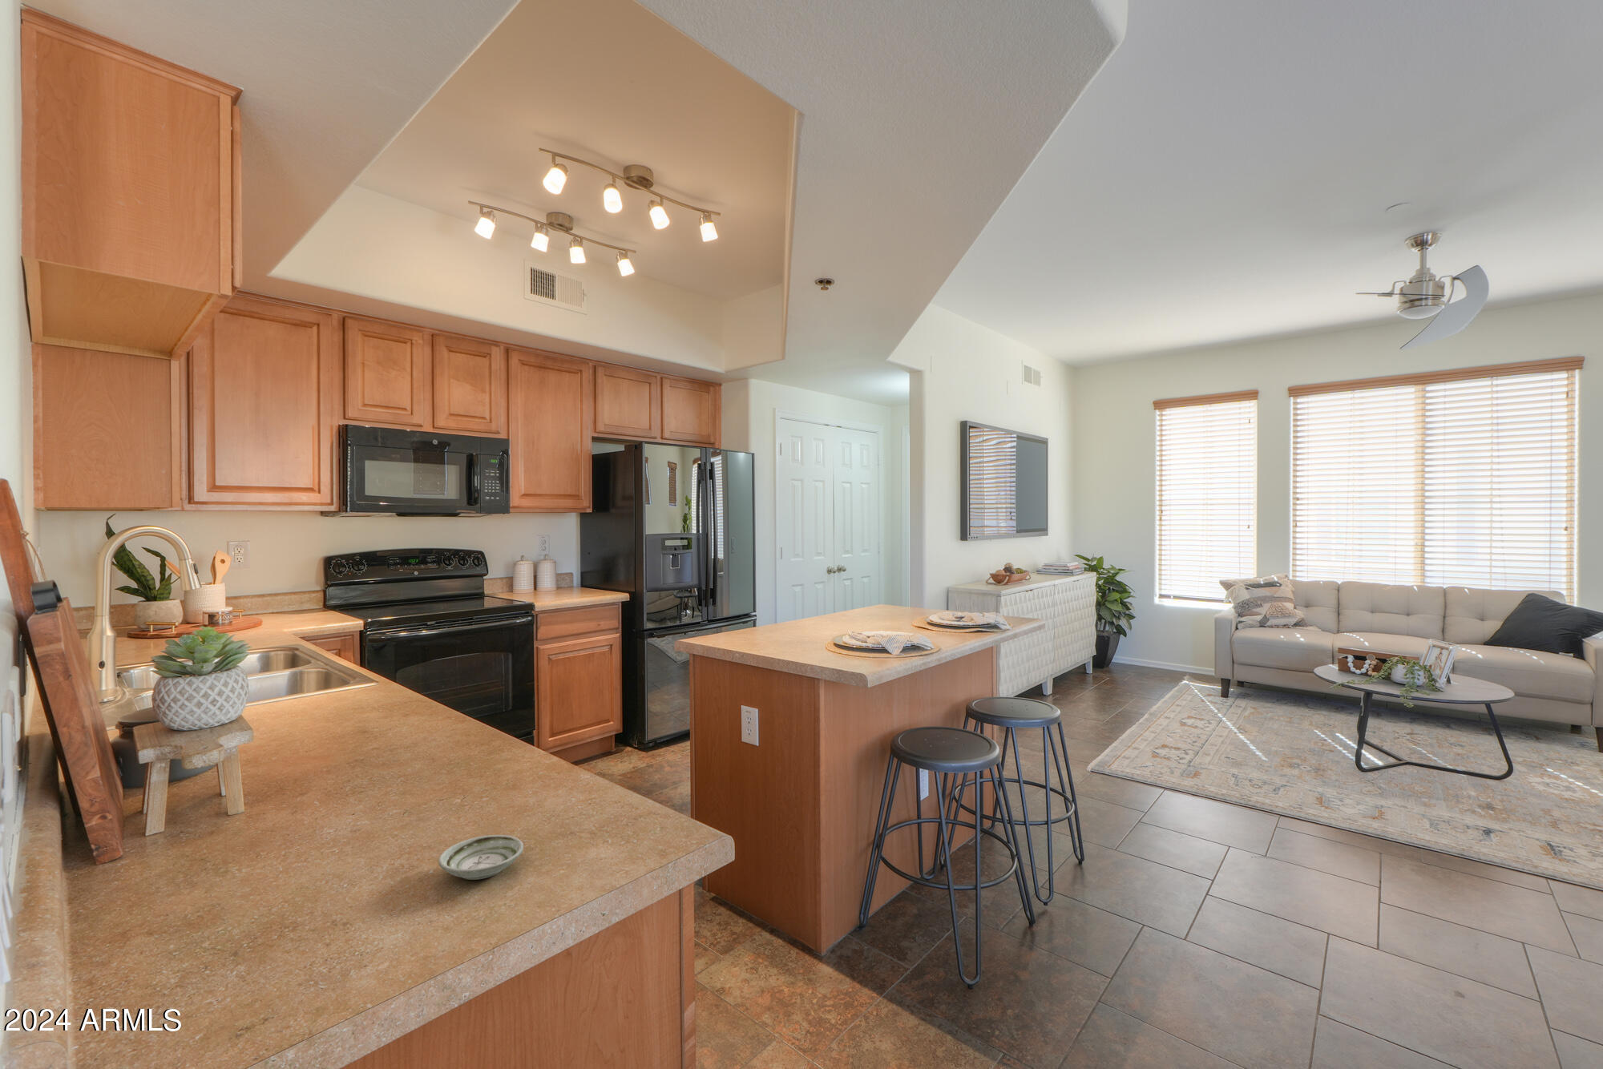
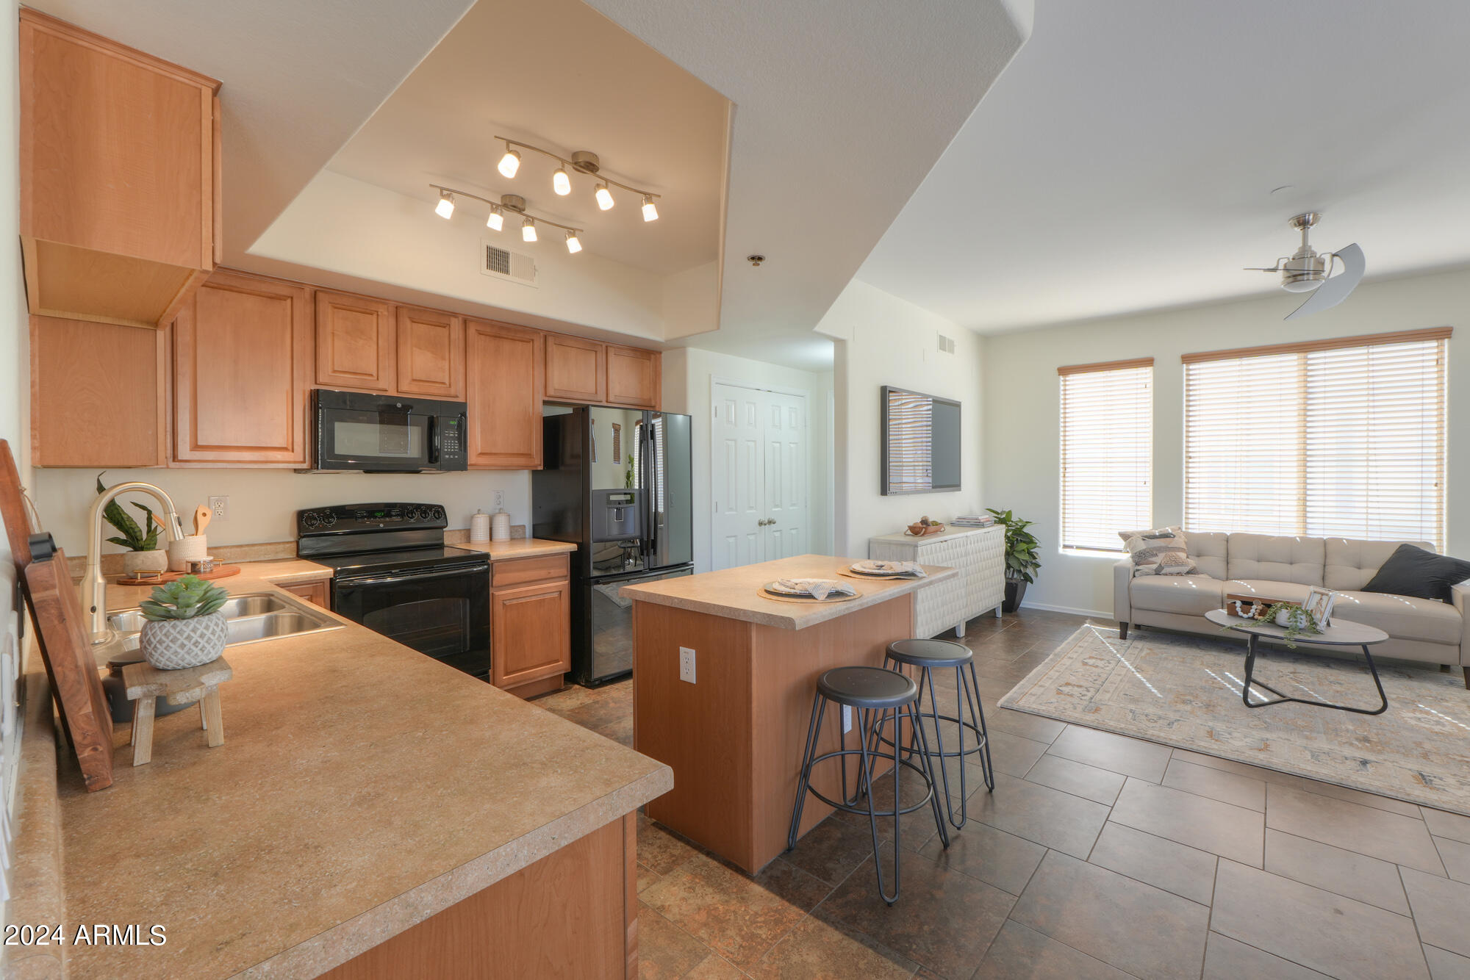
- saucer (482, 860)
